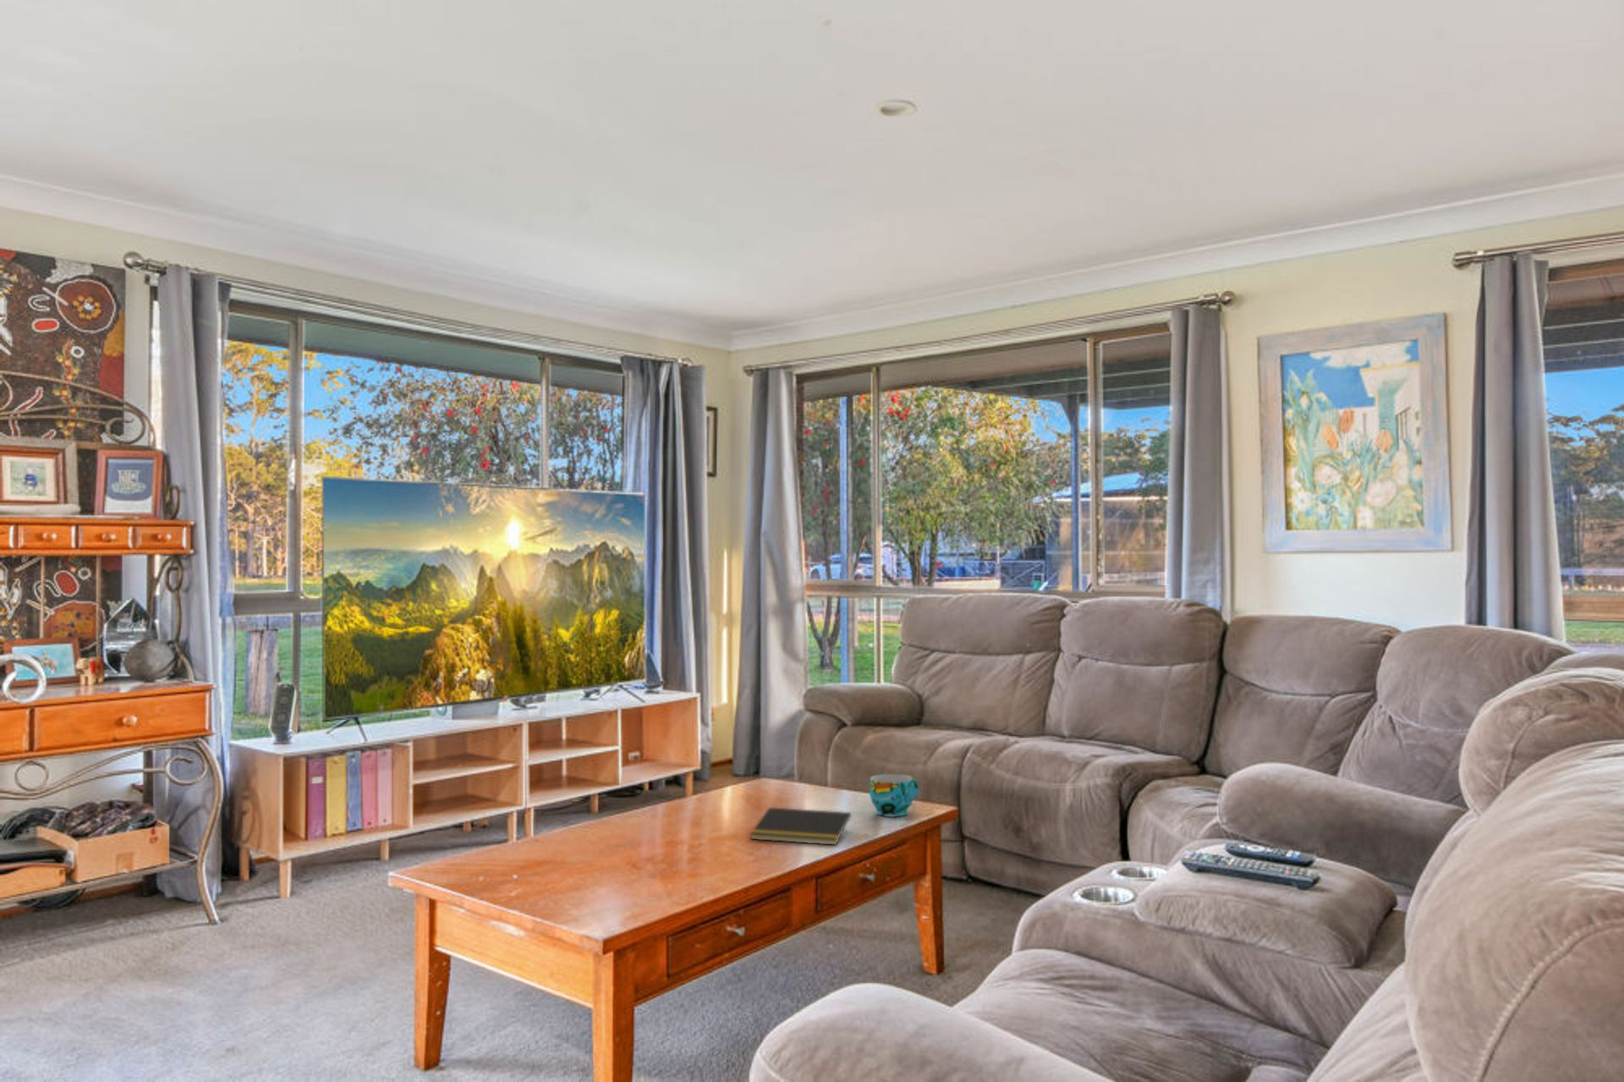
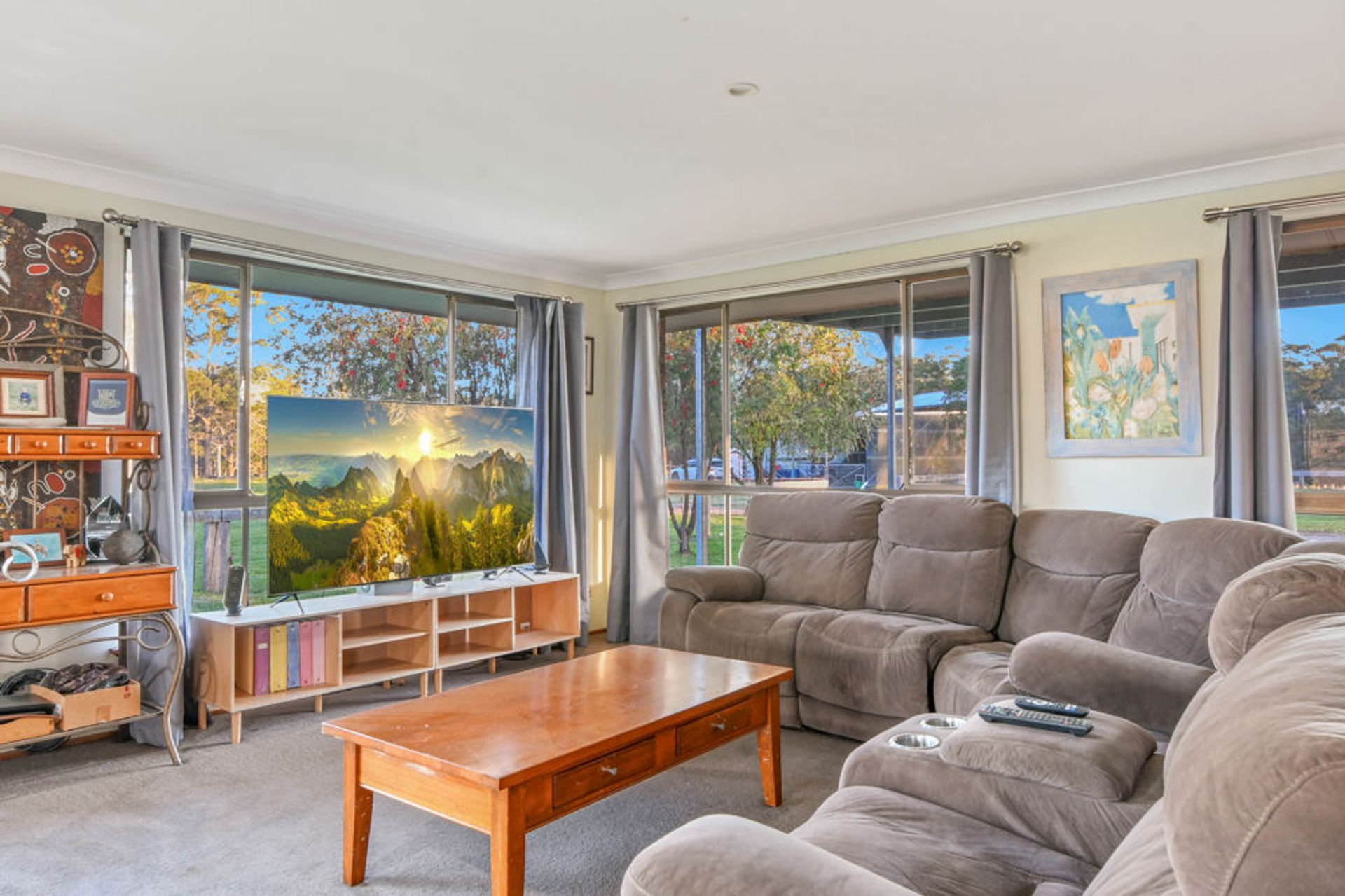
- cup (894, 796)
- notepad (801, 825)
